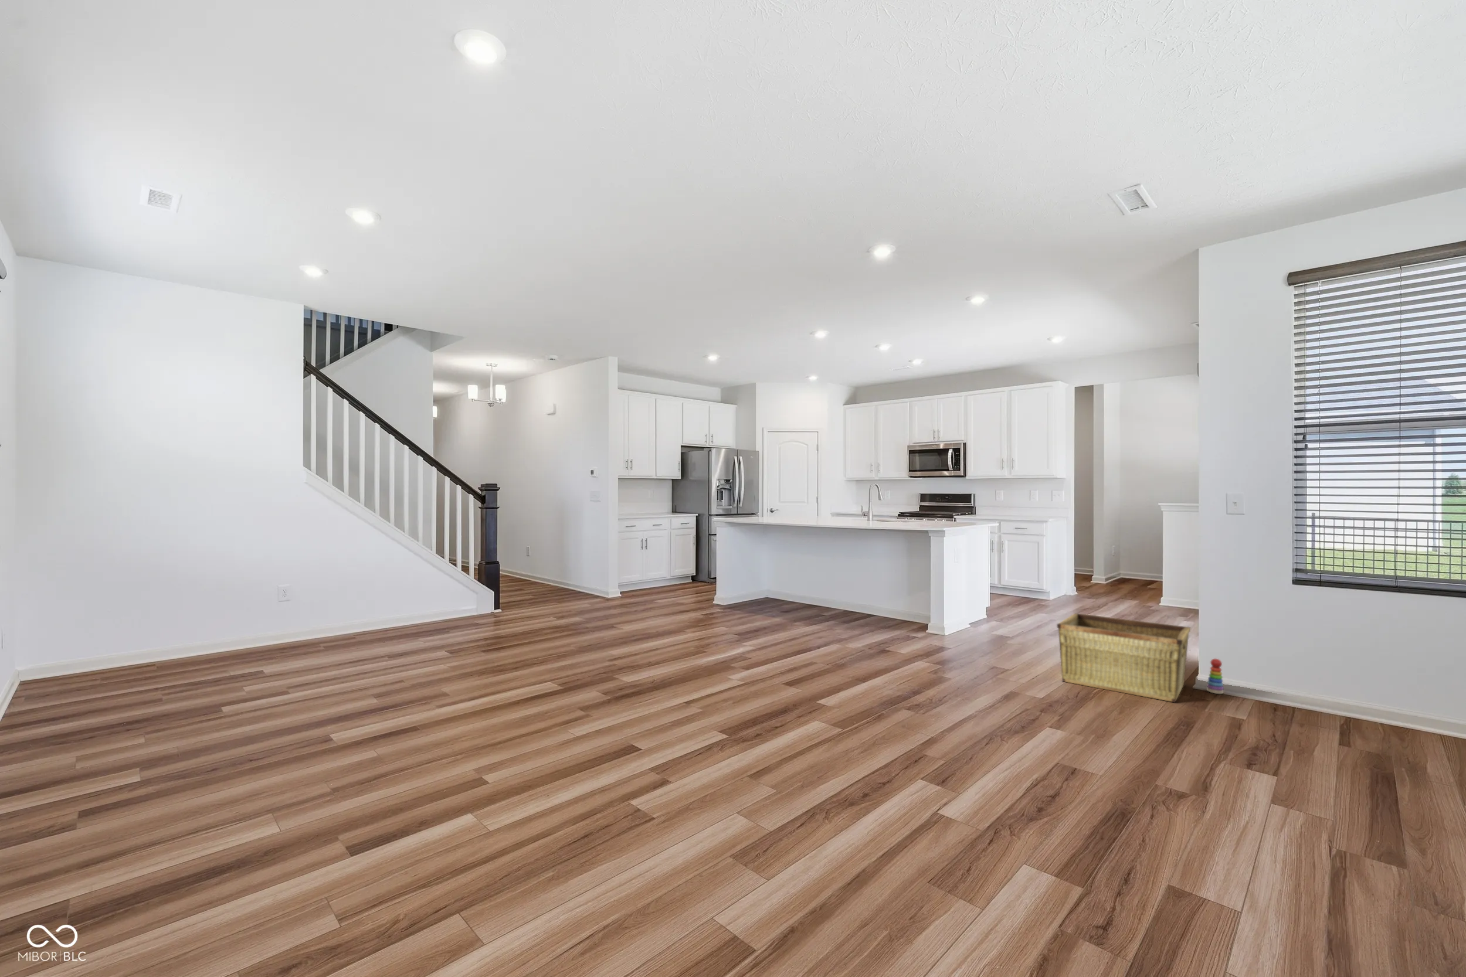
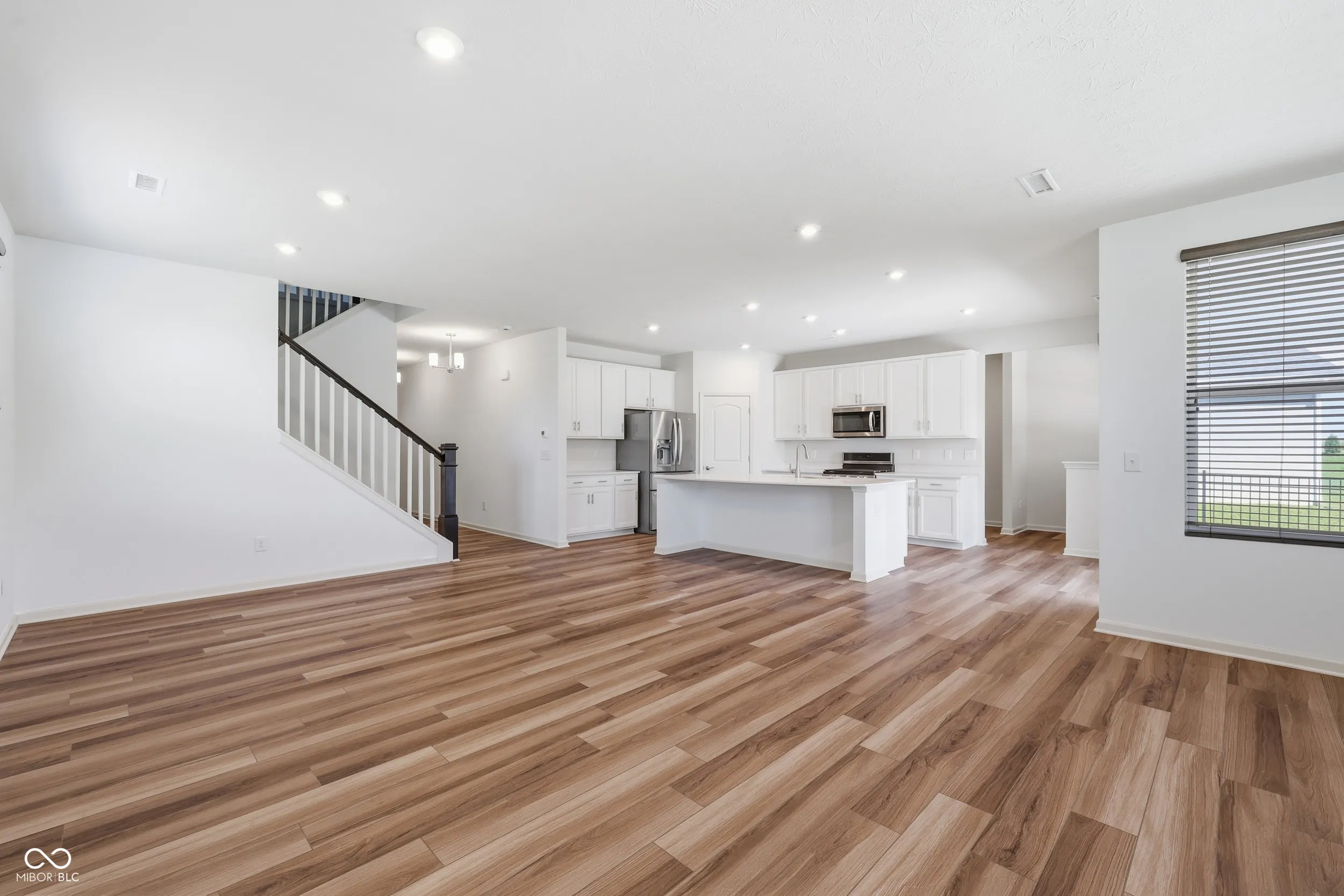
- stacking toy (1215, 675)
- hamper (1123, 654)
